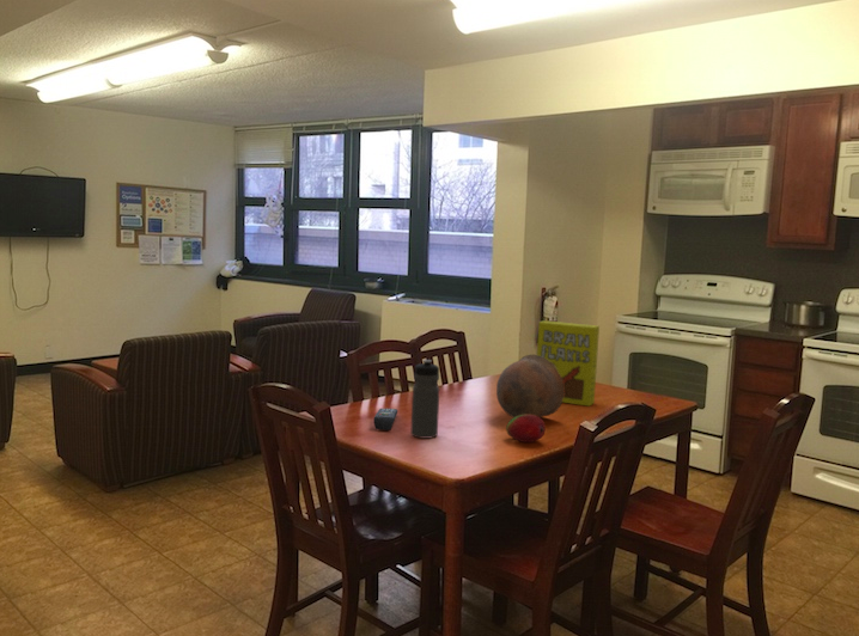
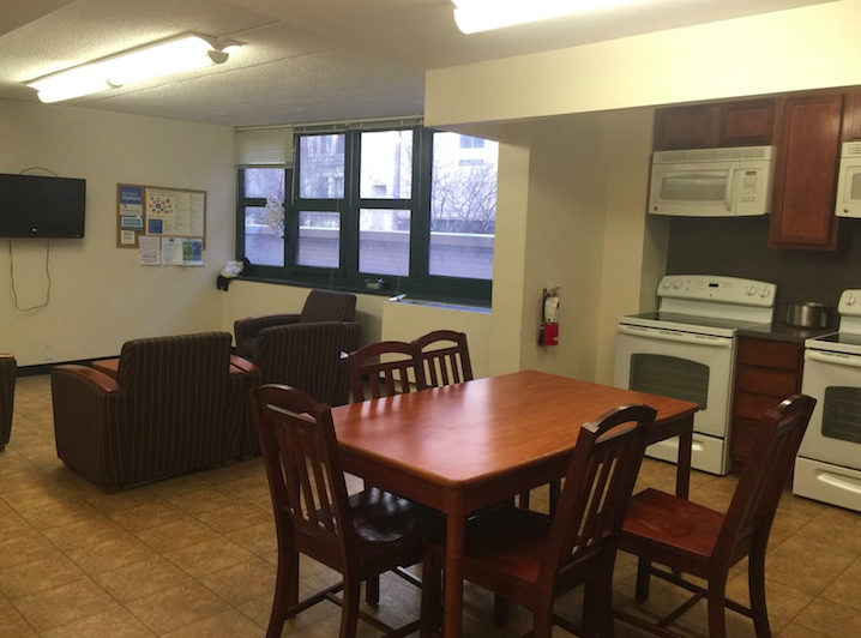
- cereal box (566, 362)
- fruit (525, 427)
- bowl (525, 389)
- water bottle (425, 397)
- remote control (385, 416)
